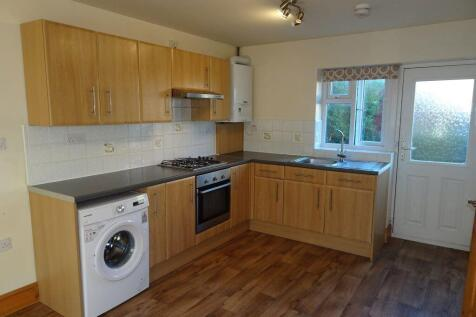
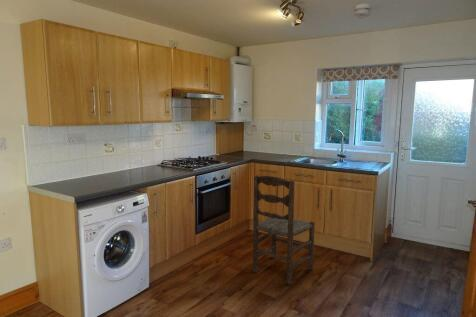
+ dining chair (282, 222)
